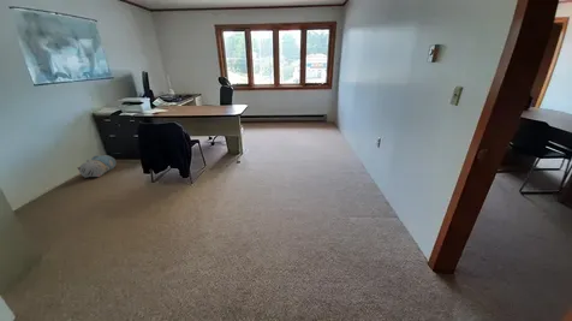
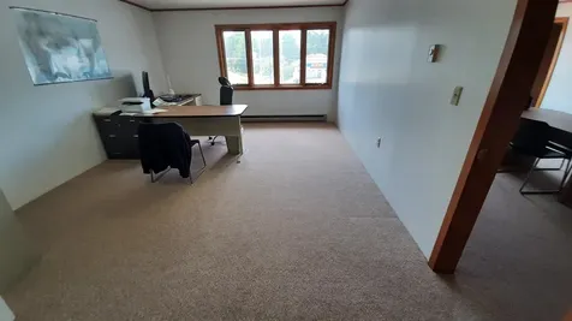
- plush toy (97, 165)
